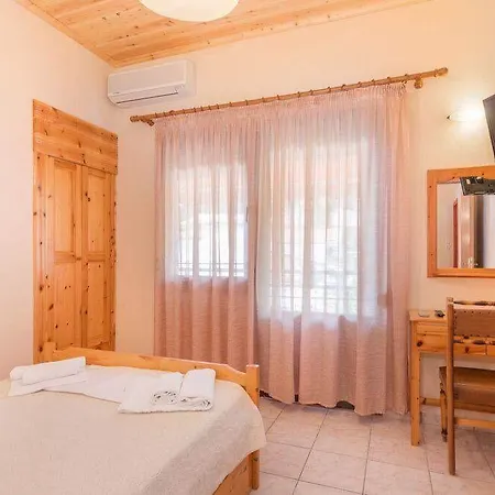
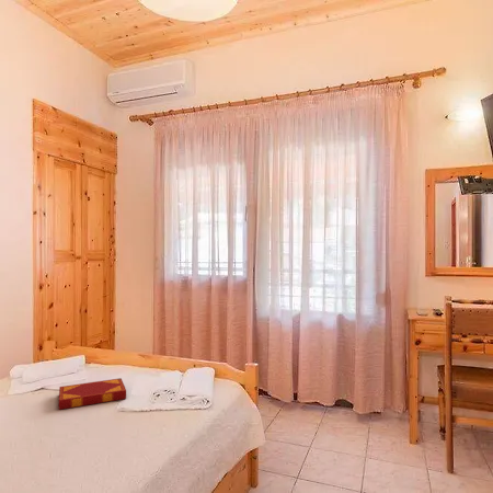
+ hardback book (92, 392)
